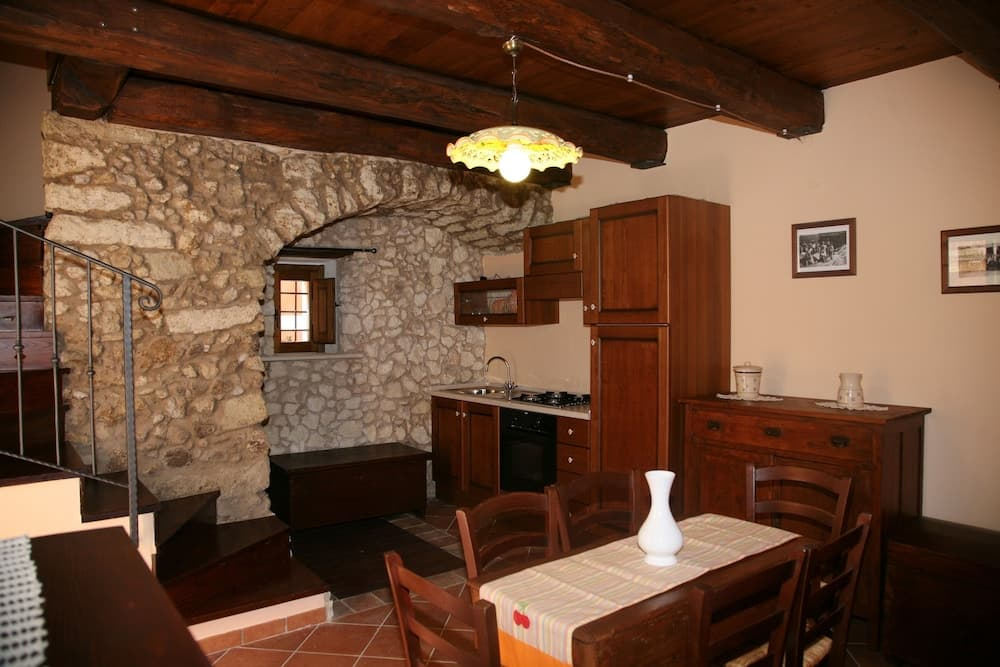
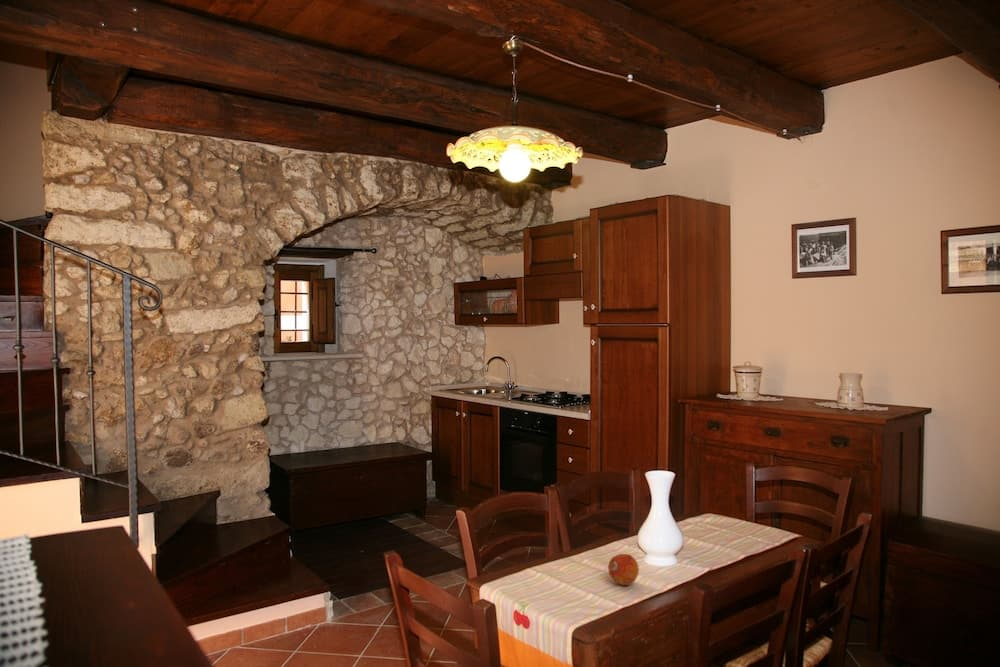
+ fruit (623, 569)
